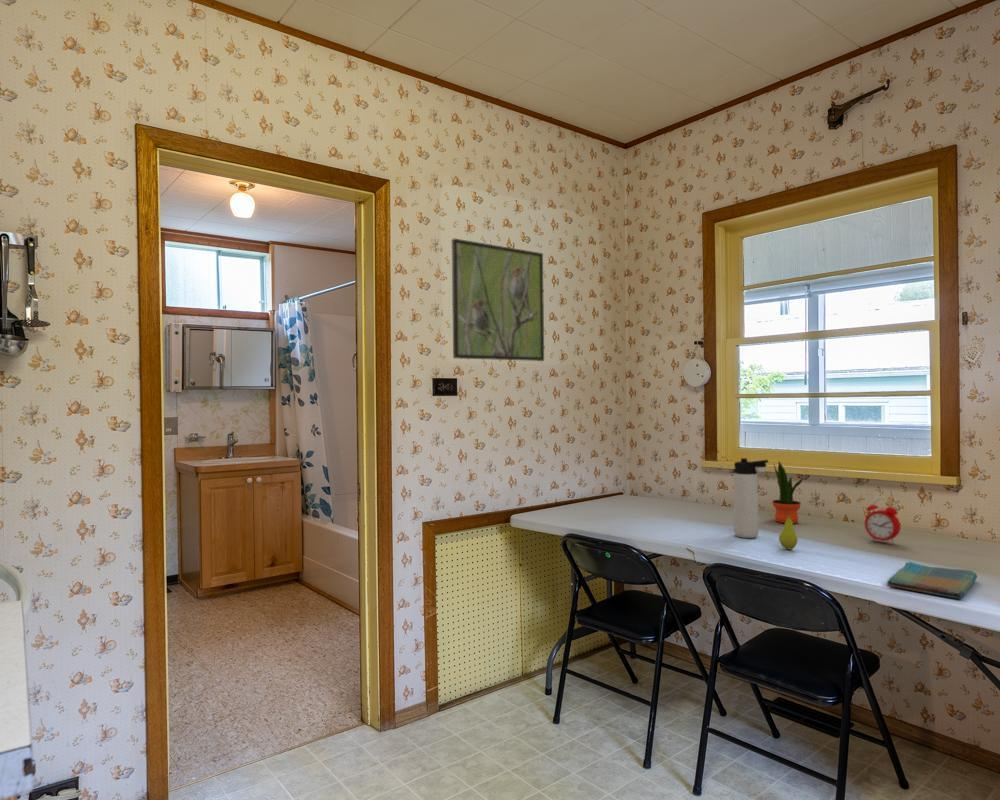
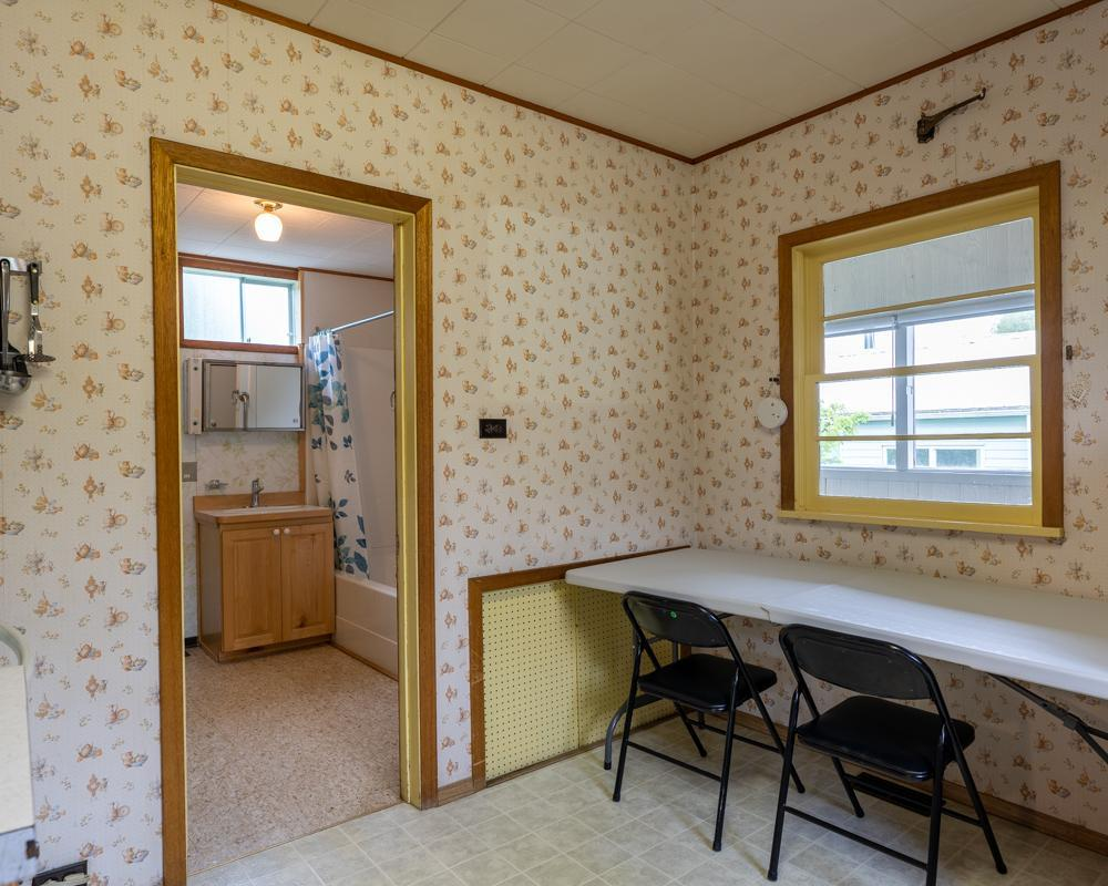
- fruit (788, 531)
- potted plant (786, 491)
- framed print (500, 303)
- thermos bottle (751, 497)
- alarm clock (882, 520)
- dish towel (932, 578)
